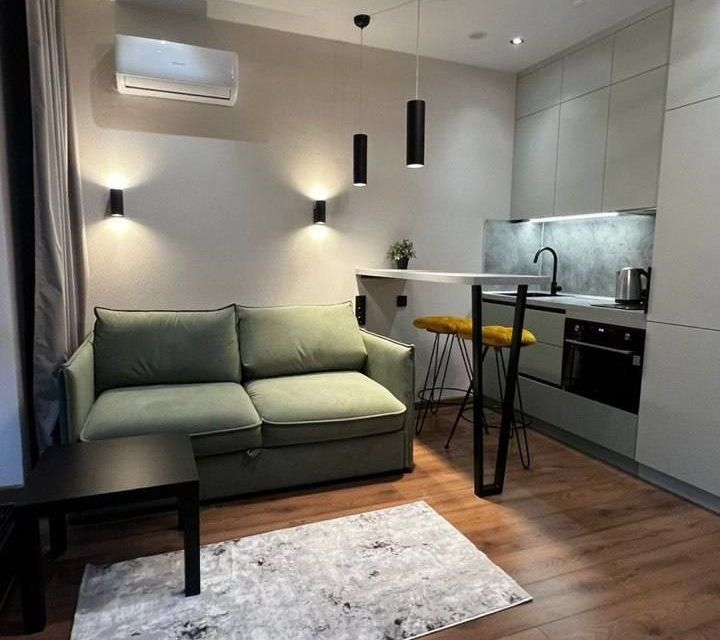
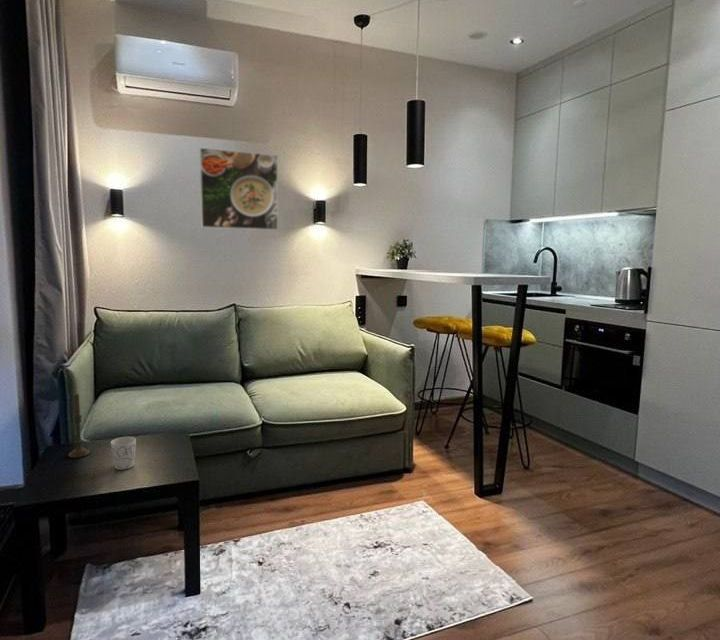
+ mug (123, 452)
+ candle (77, 423)
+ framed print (240, 190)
